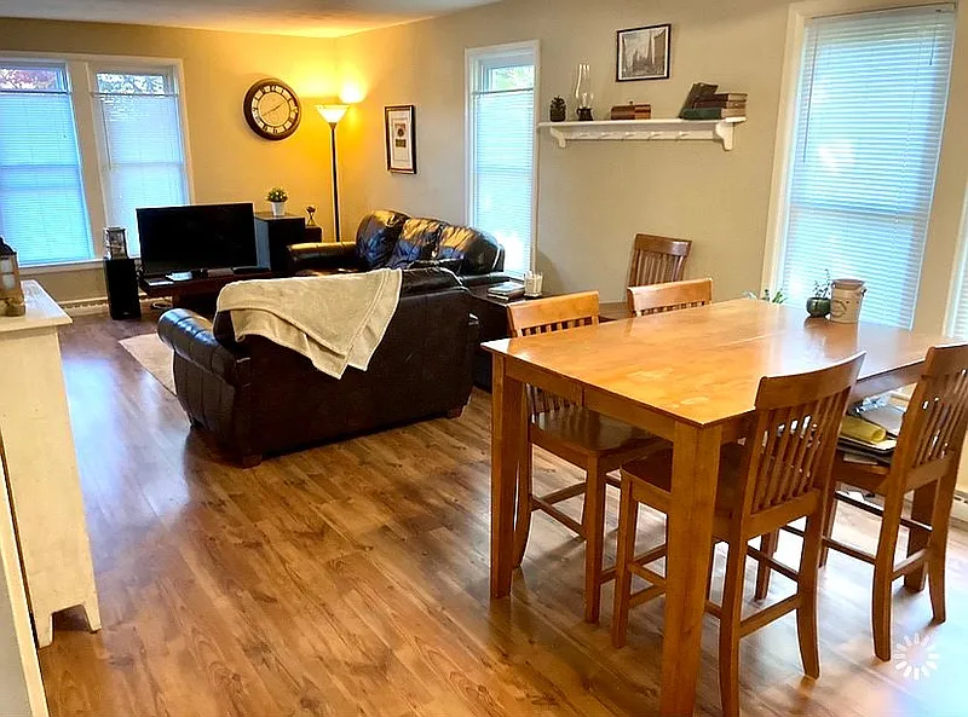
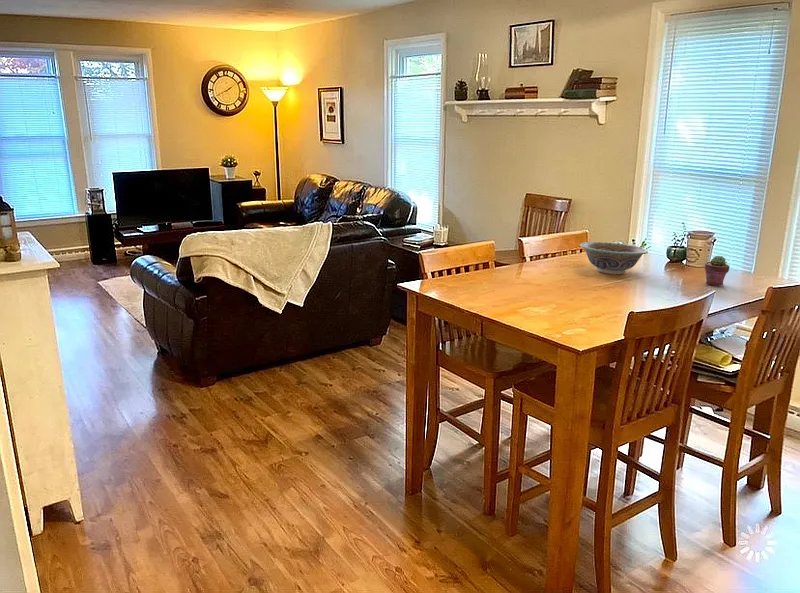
+ potted succulent (716, 270)
+ decorative bowl (612, 258)
